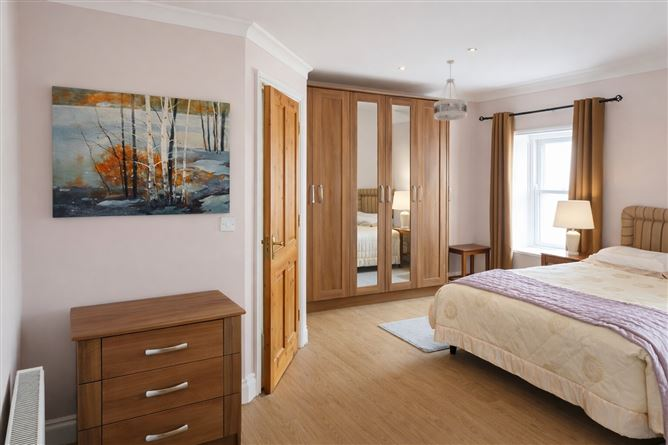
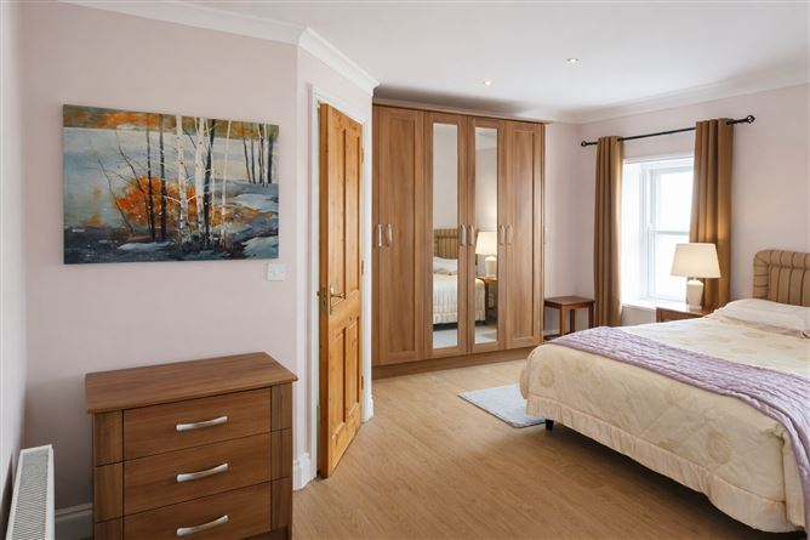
- ceiling light fixture (450, 89)
